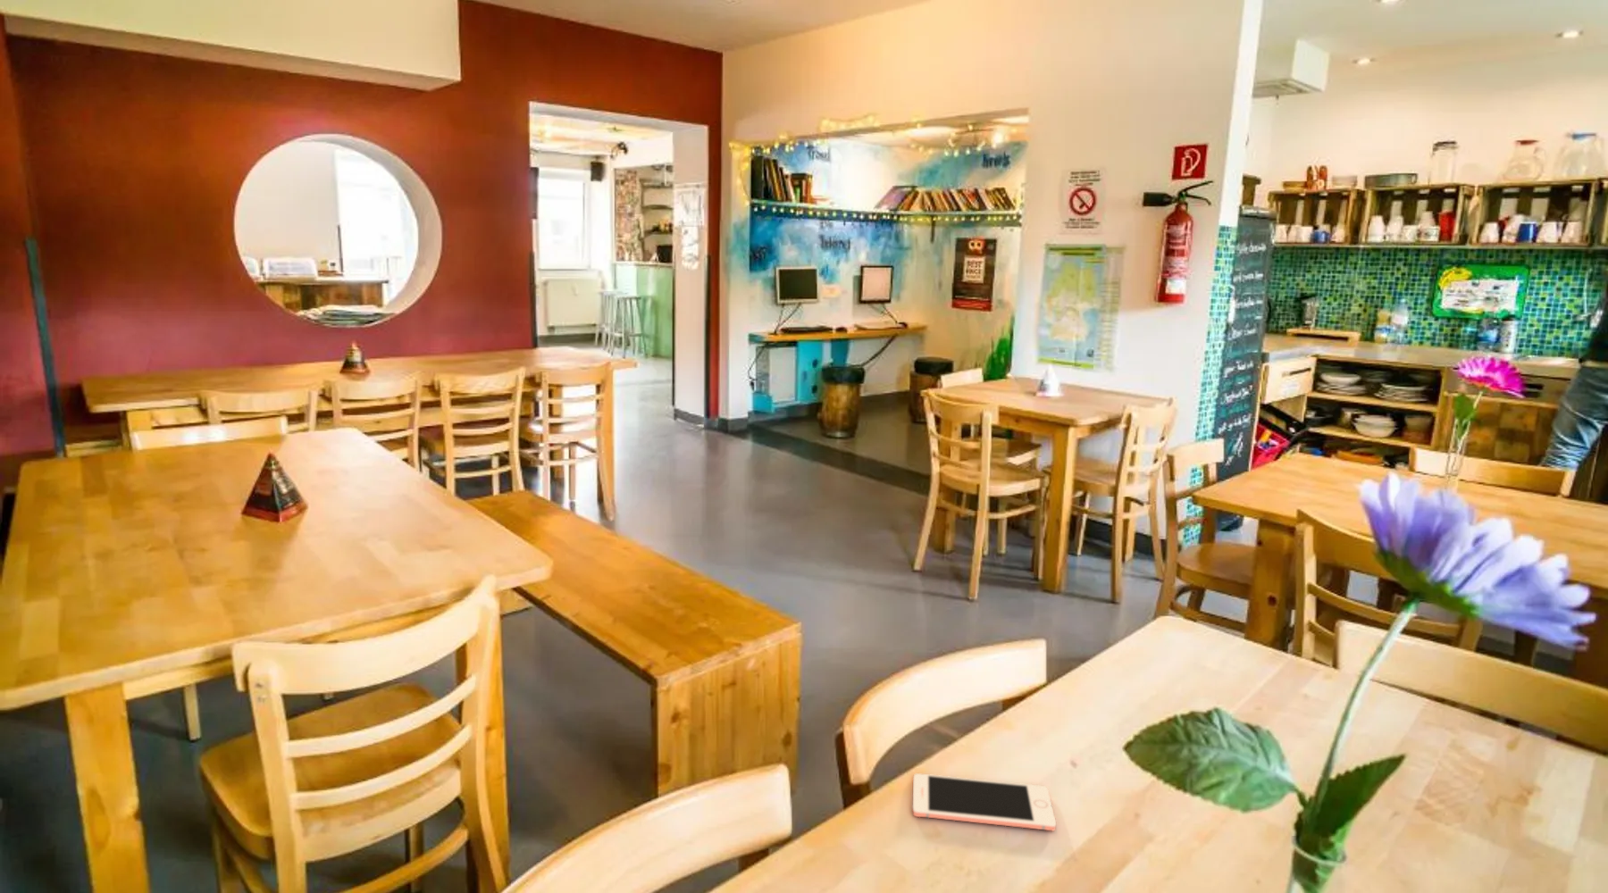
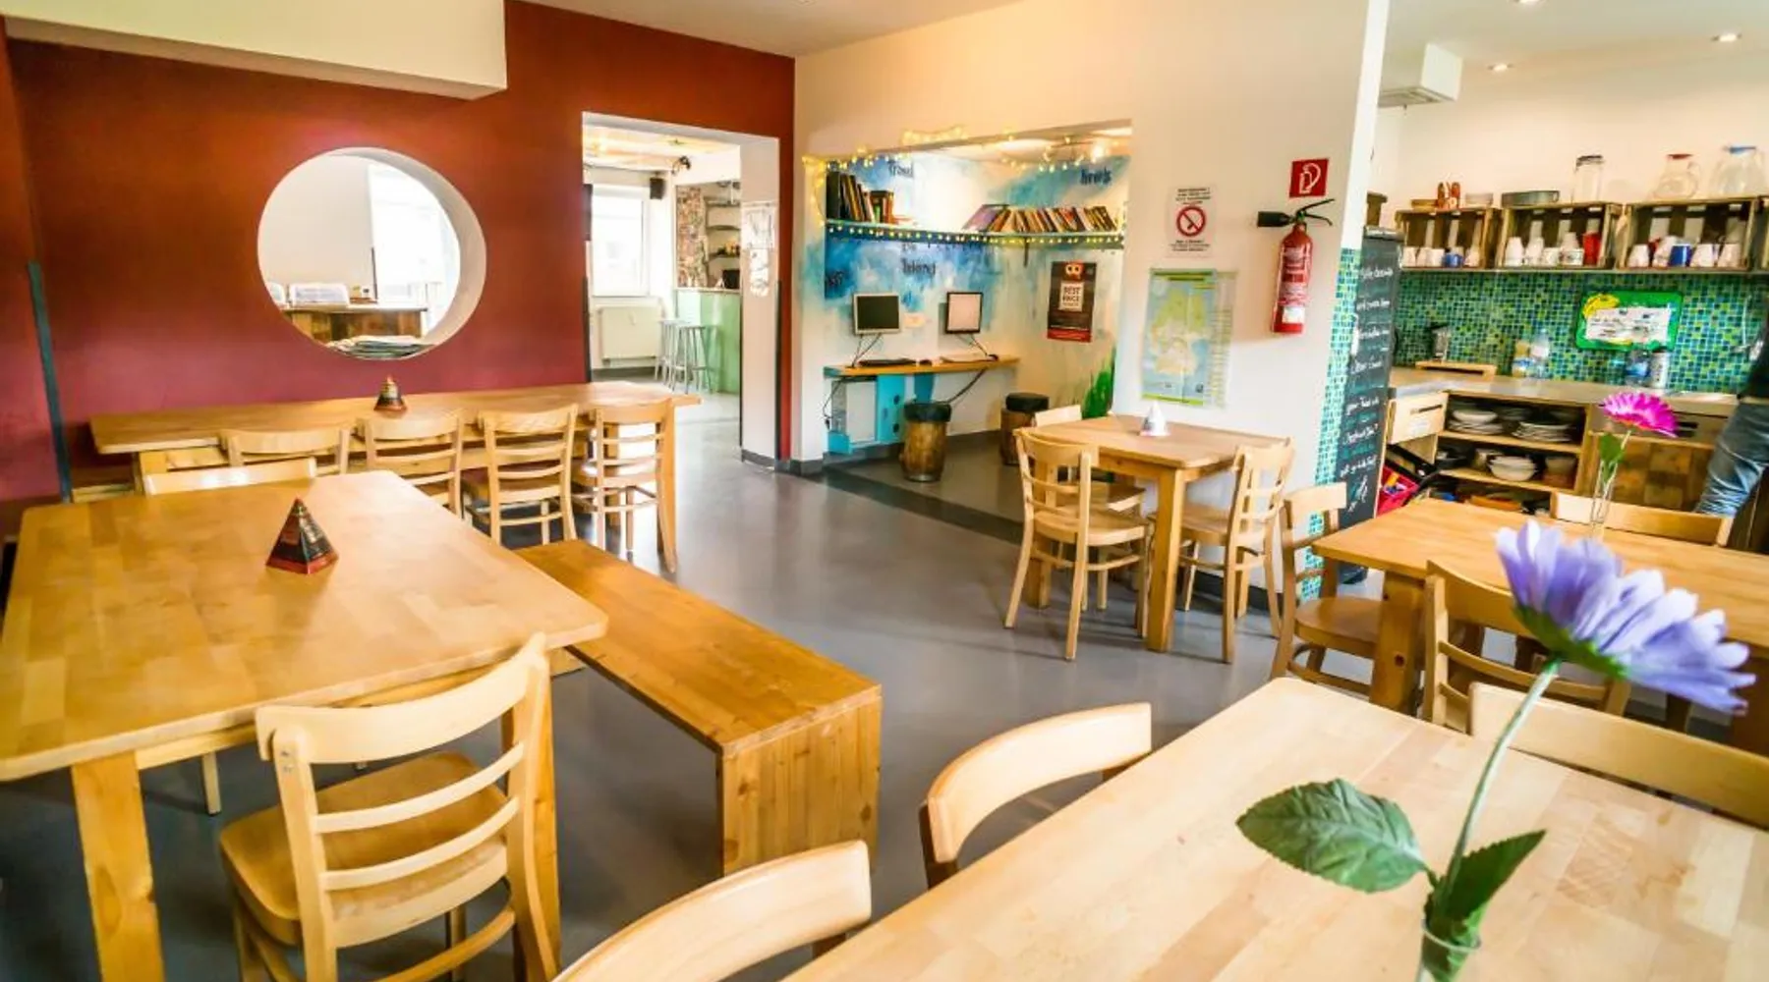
- cell phone (981, 801)
